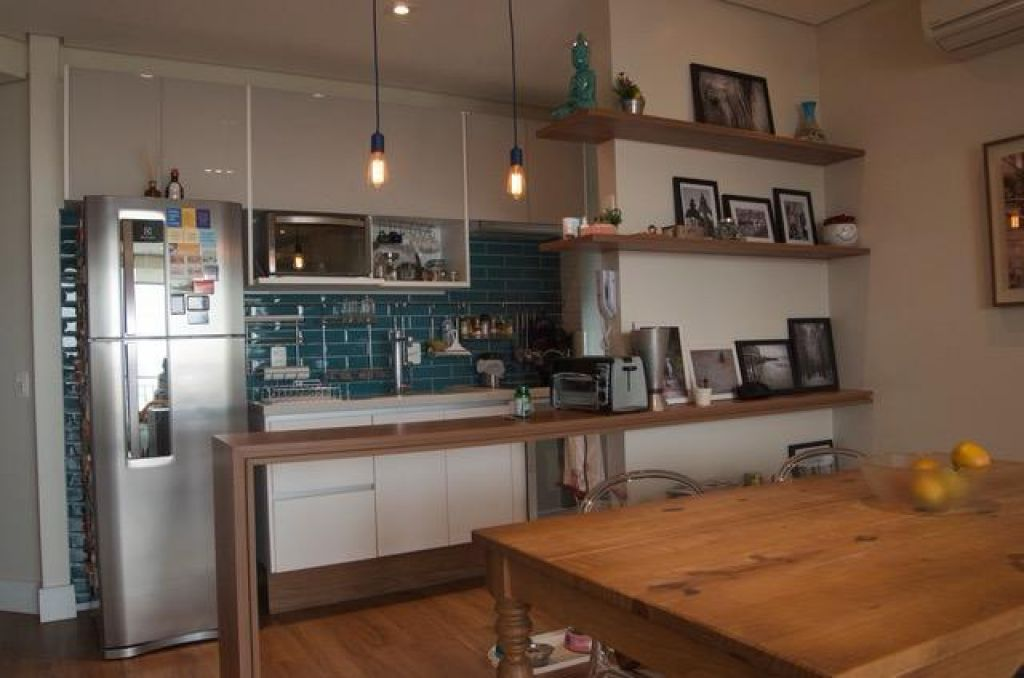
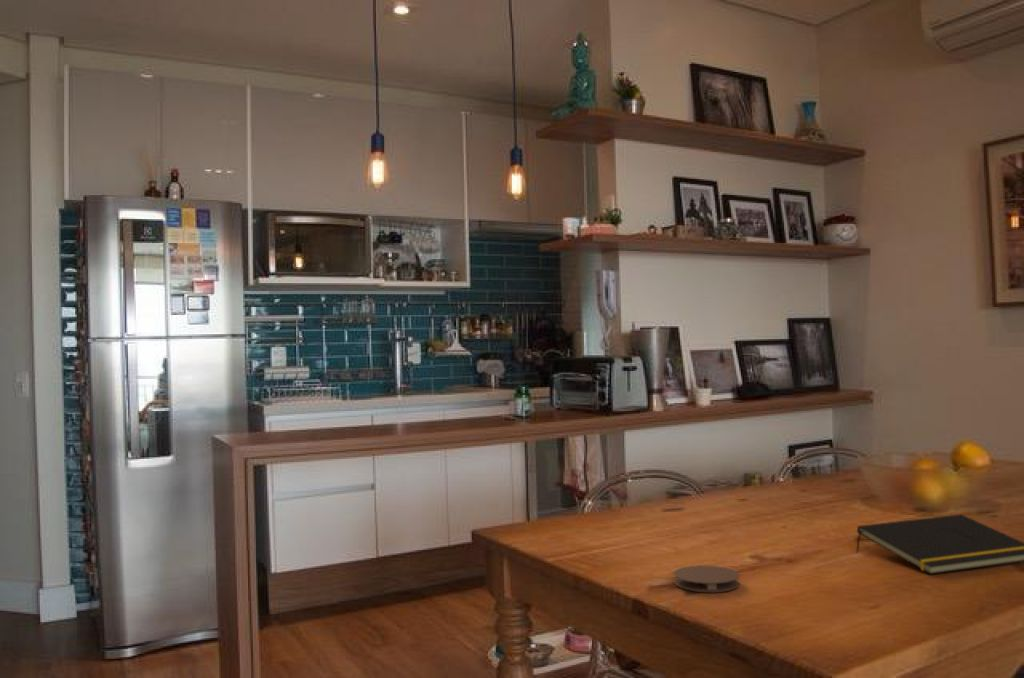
+ notepad (946, 541)
+ coaster (706, 578)
